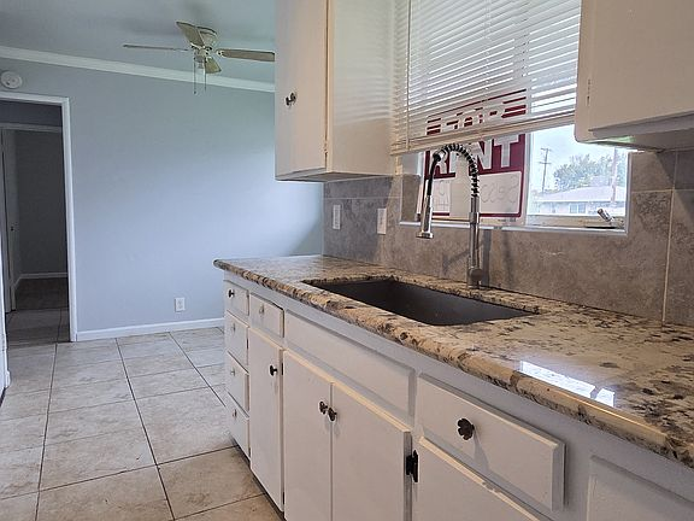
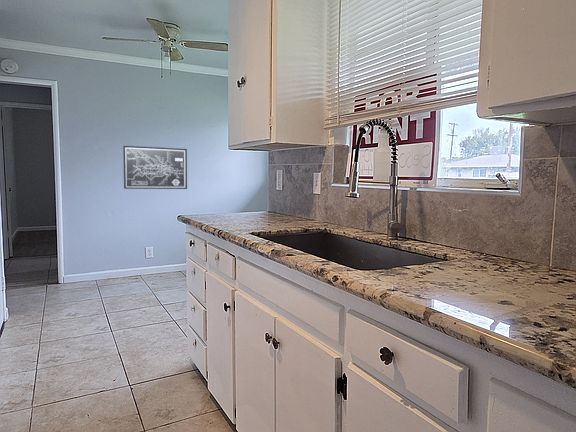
+ wall art (156, 168)
